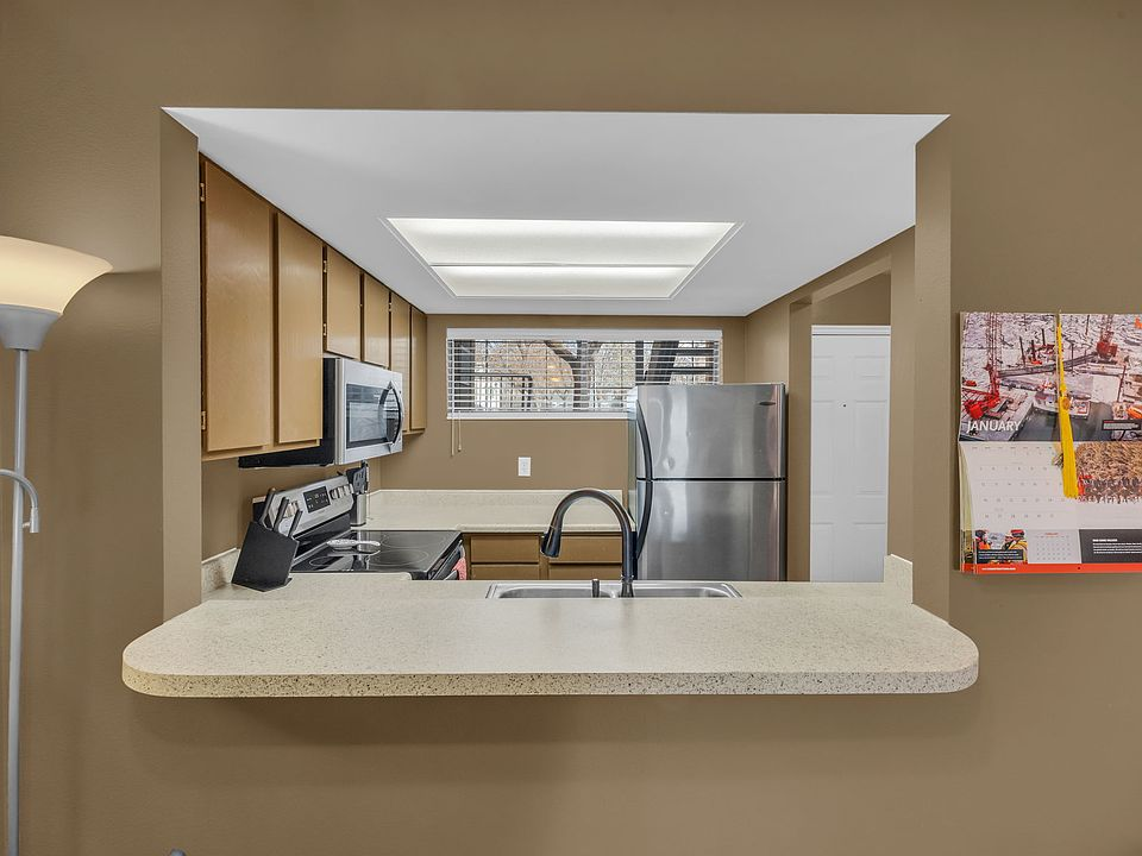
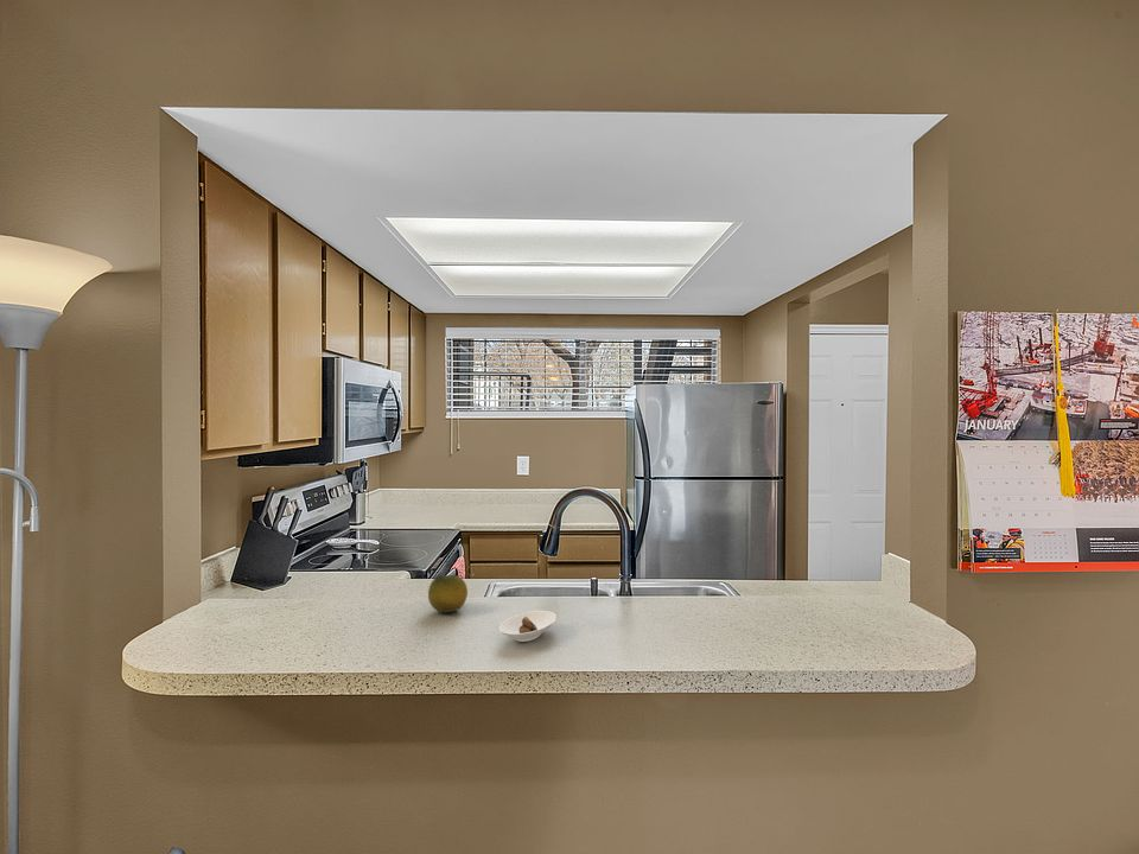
+ saucer (528, 626)
+ fruit (447, 592)
